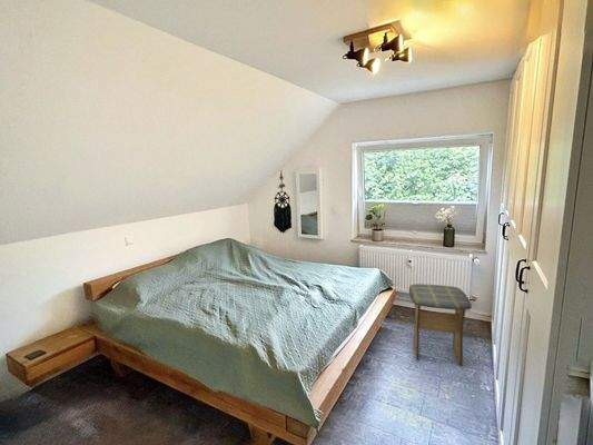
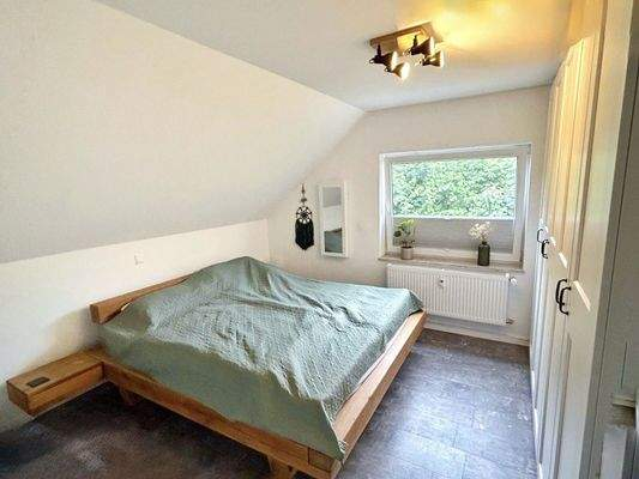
- stool (436, 324)
